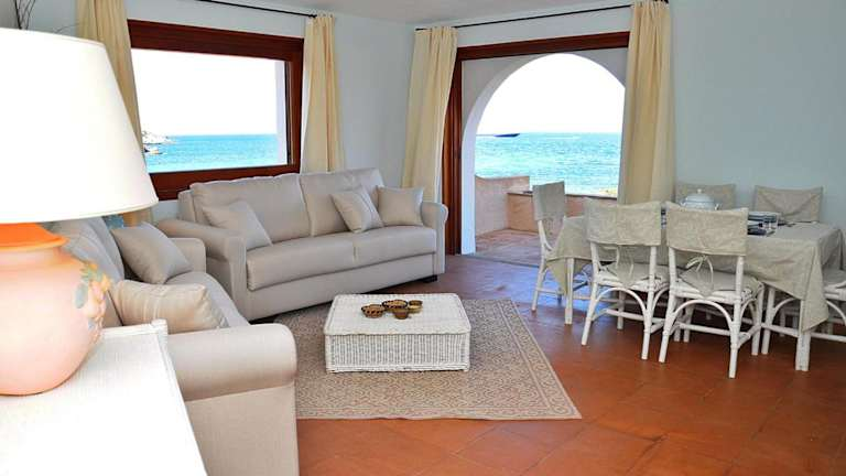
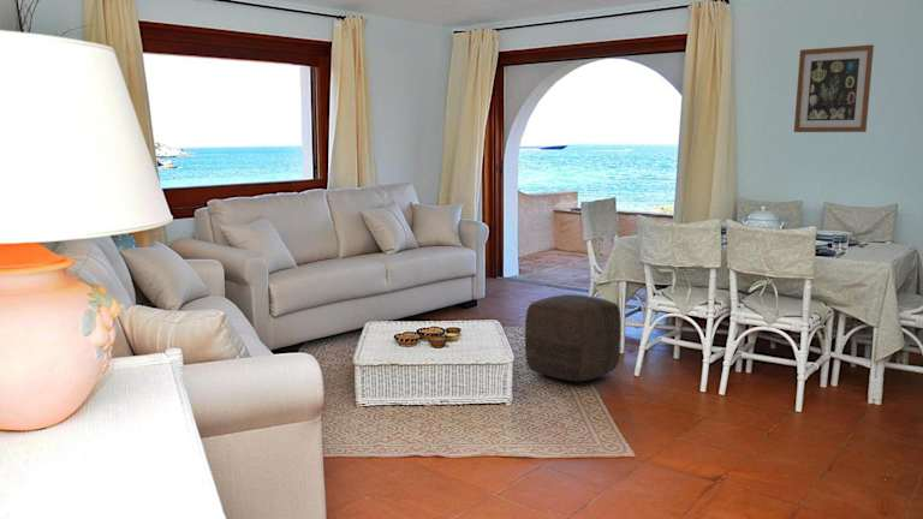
+ wall art (832, 90)
+ ottoman (572, 335)
